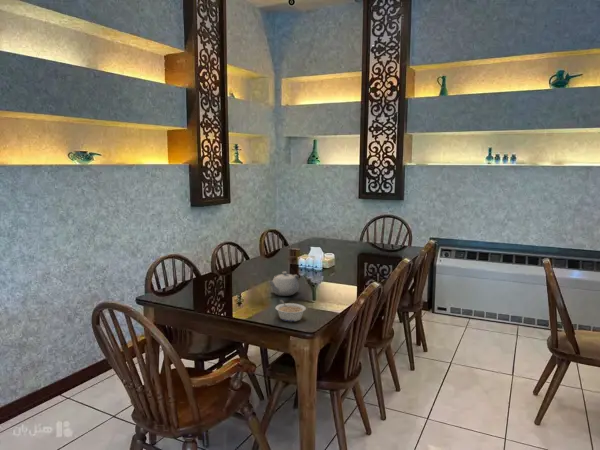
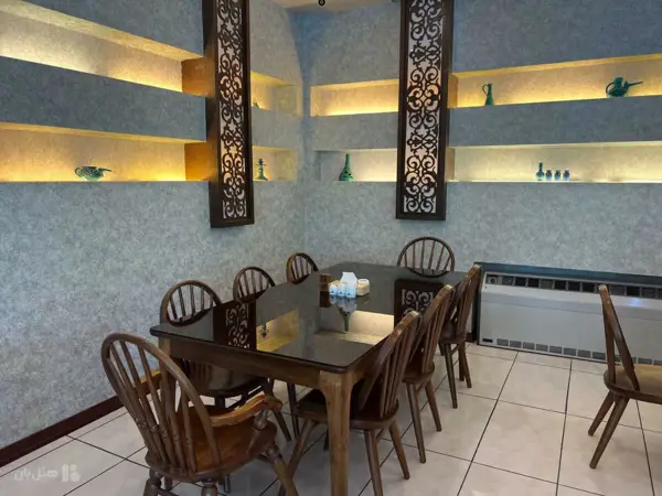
- teapot (284, 283)
- legume (289, 311)
